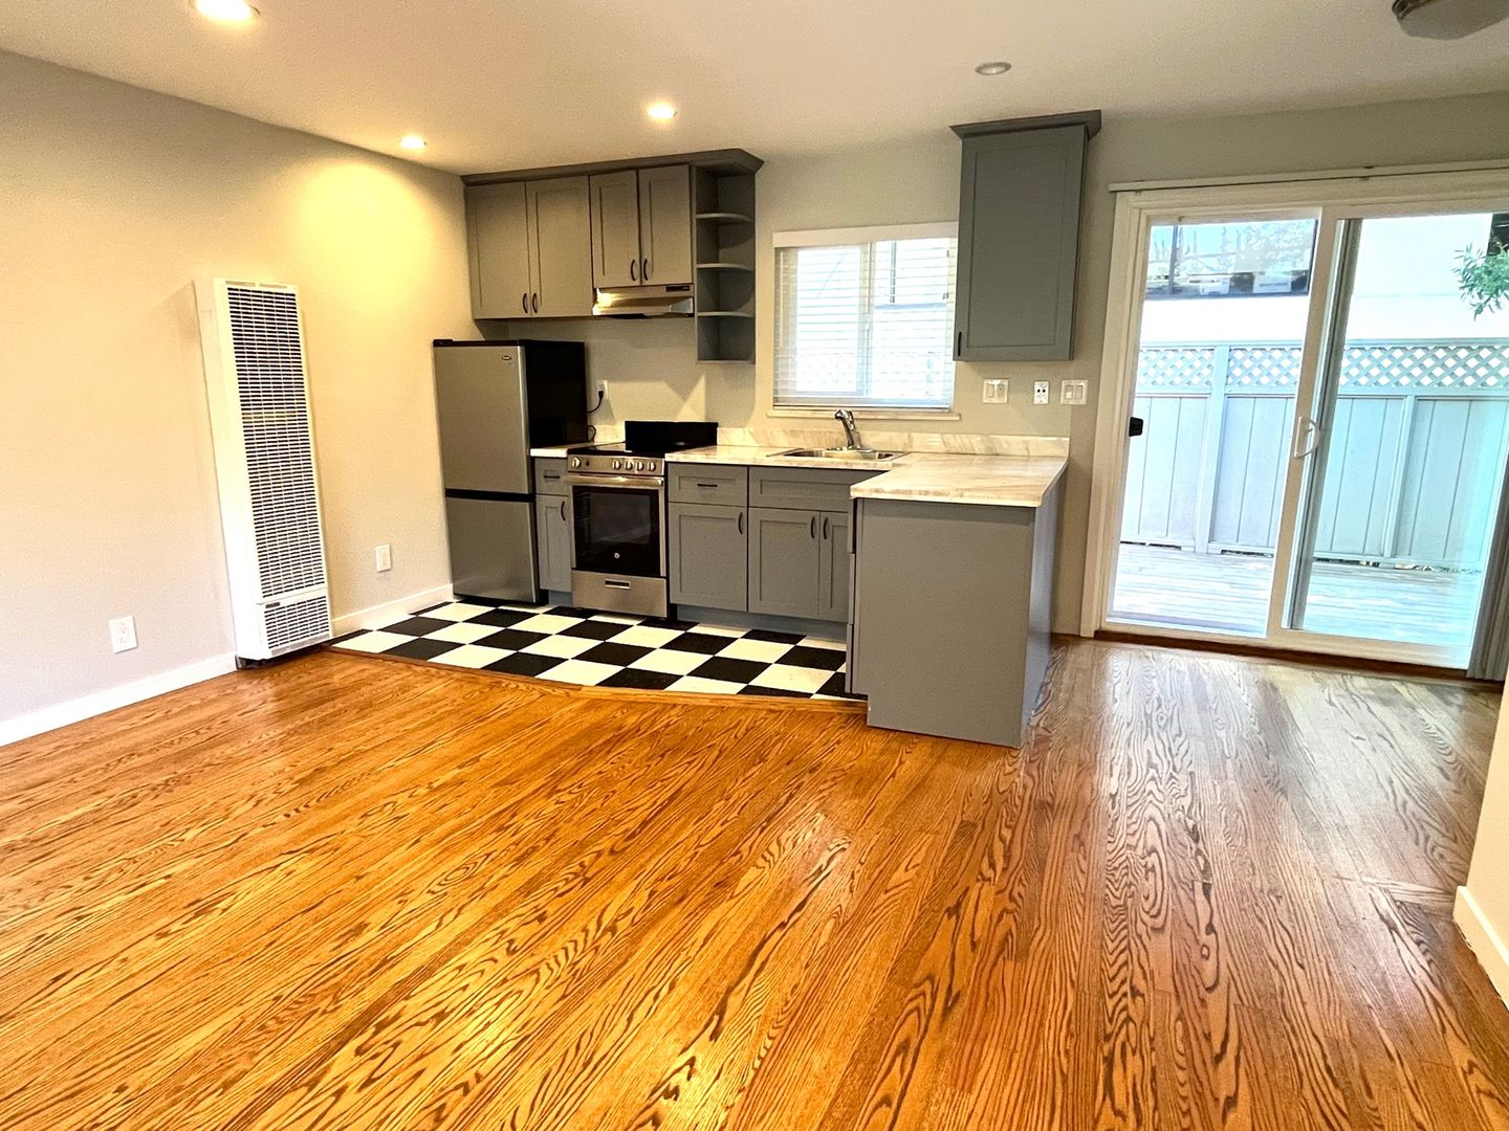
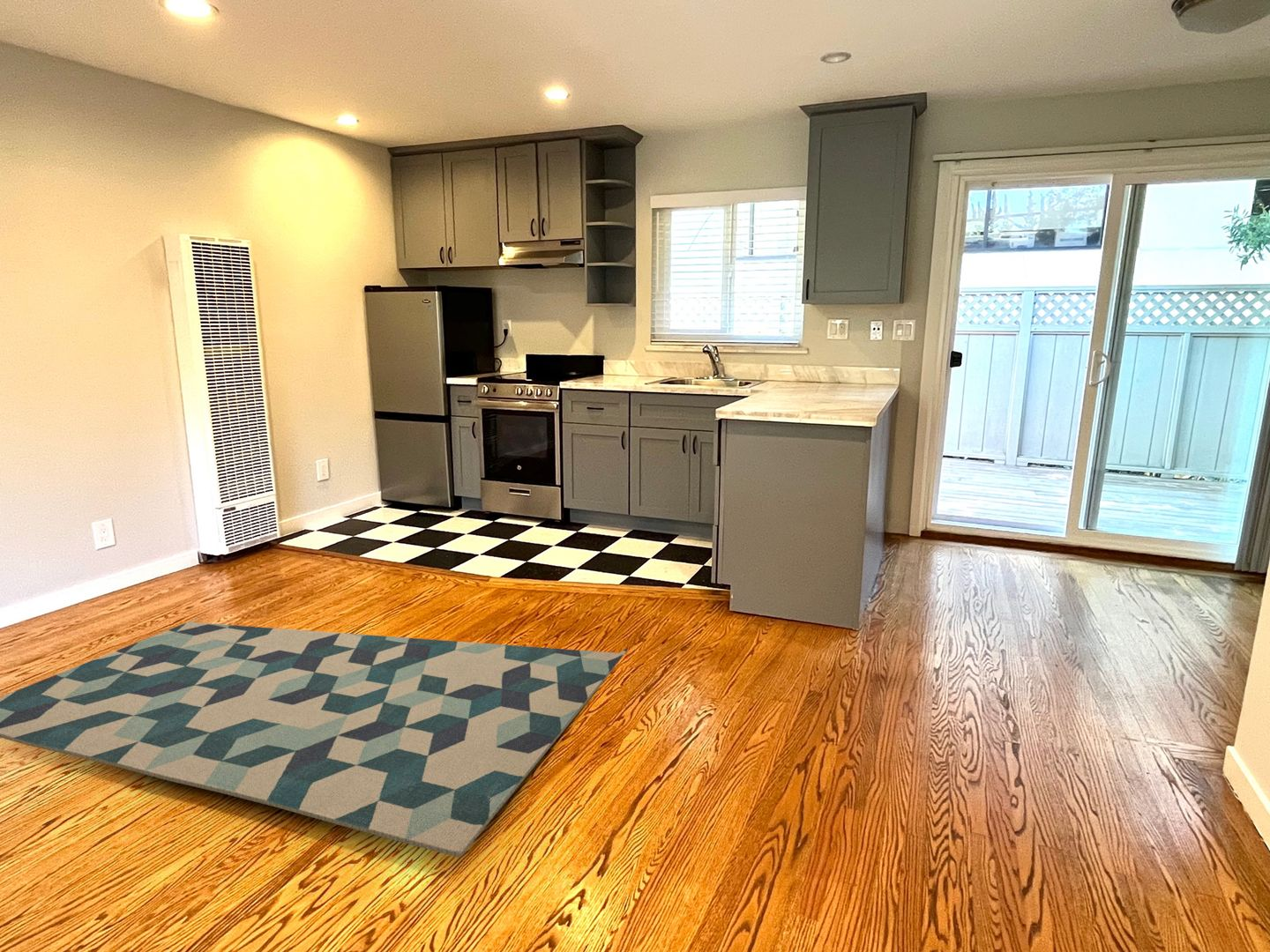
+ rug (328, 679)
